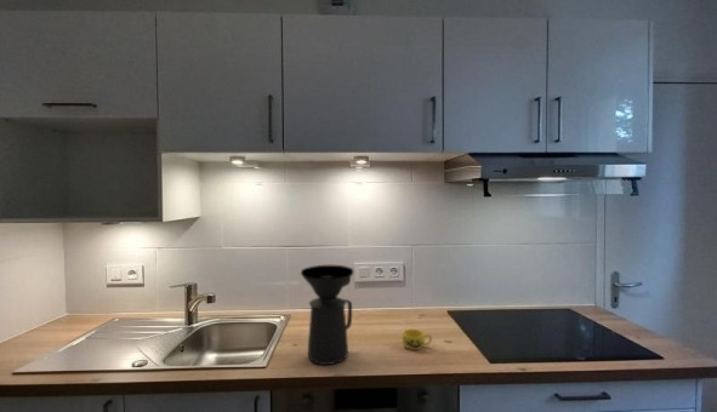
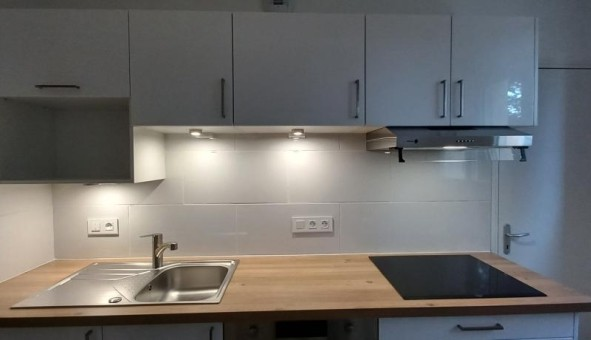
- coffee maker (328, 313)
- cup (416, 339)
